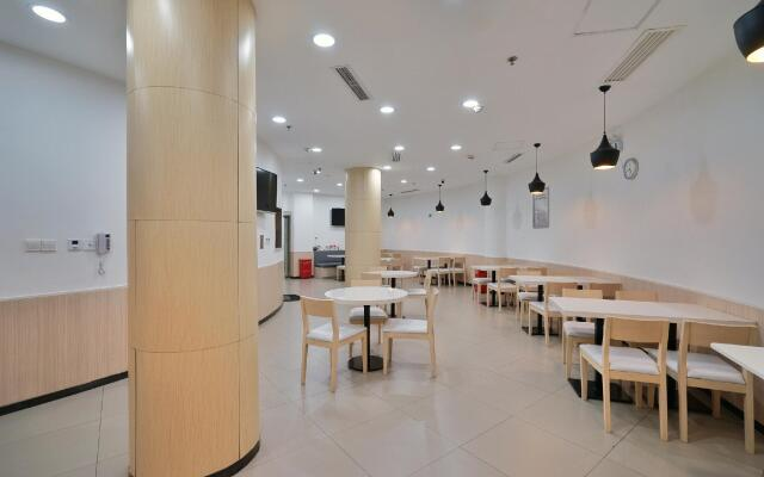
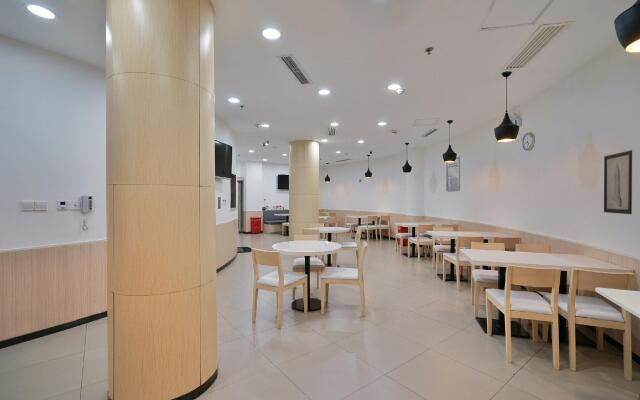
+ wall art (617, 183)
